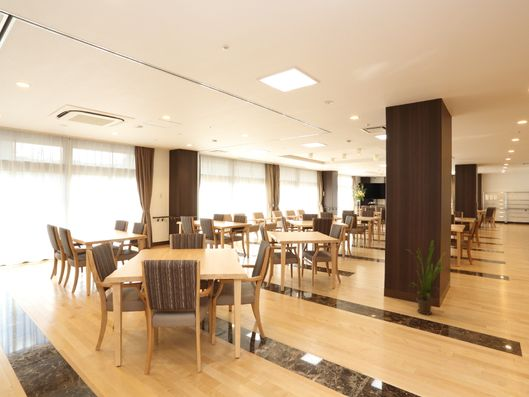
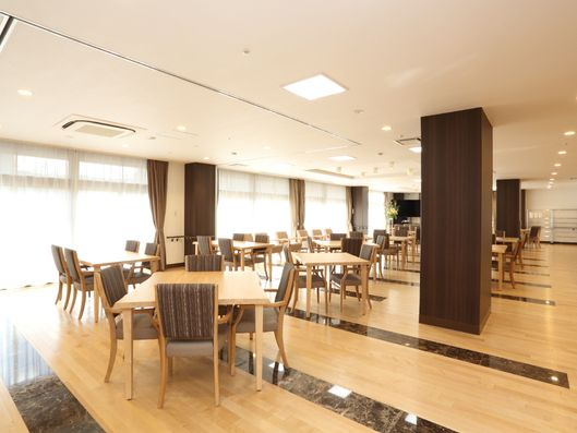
- house plant (424, 276)
